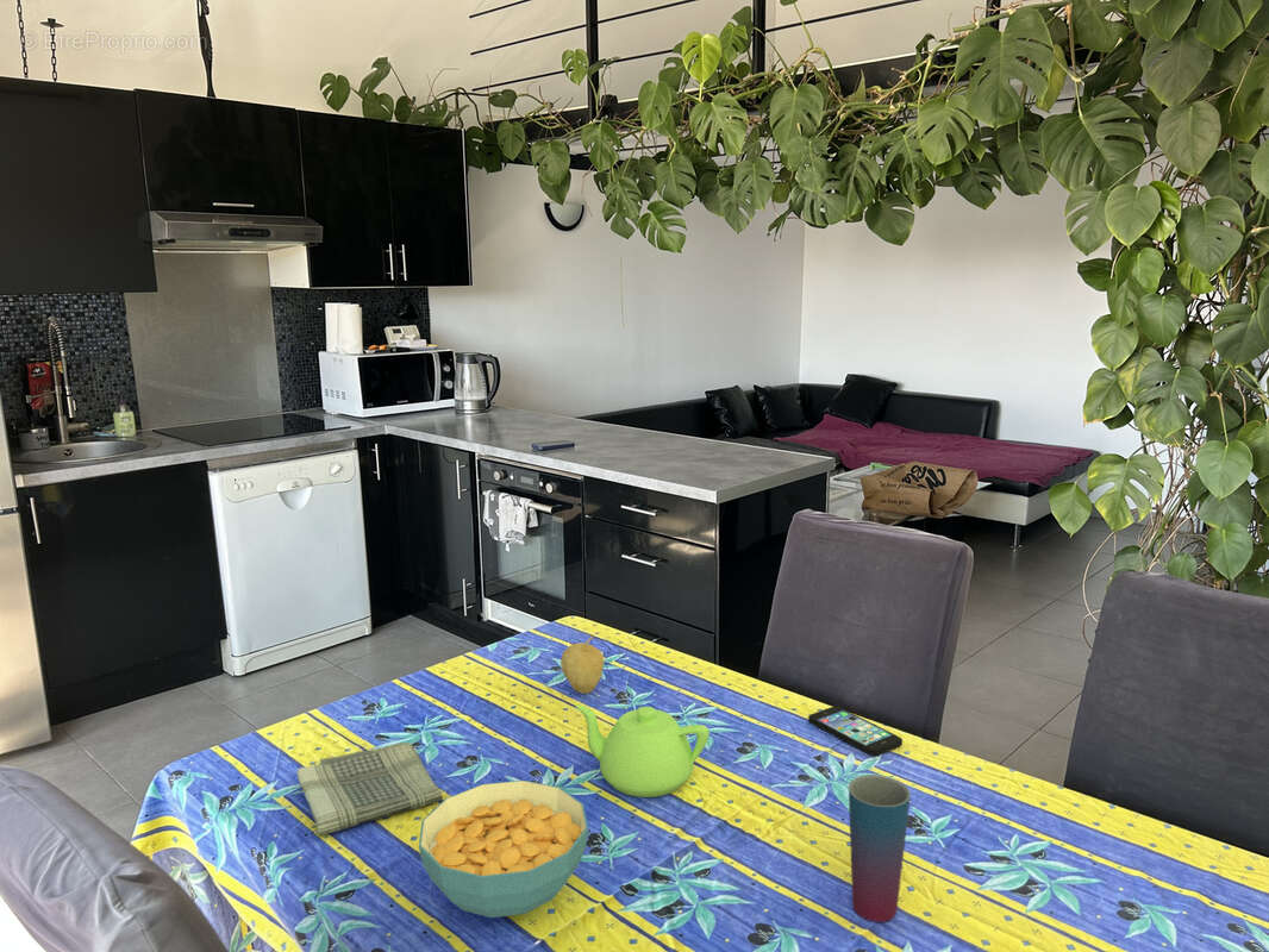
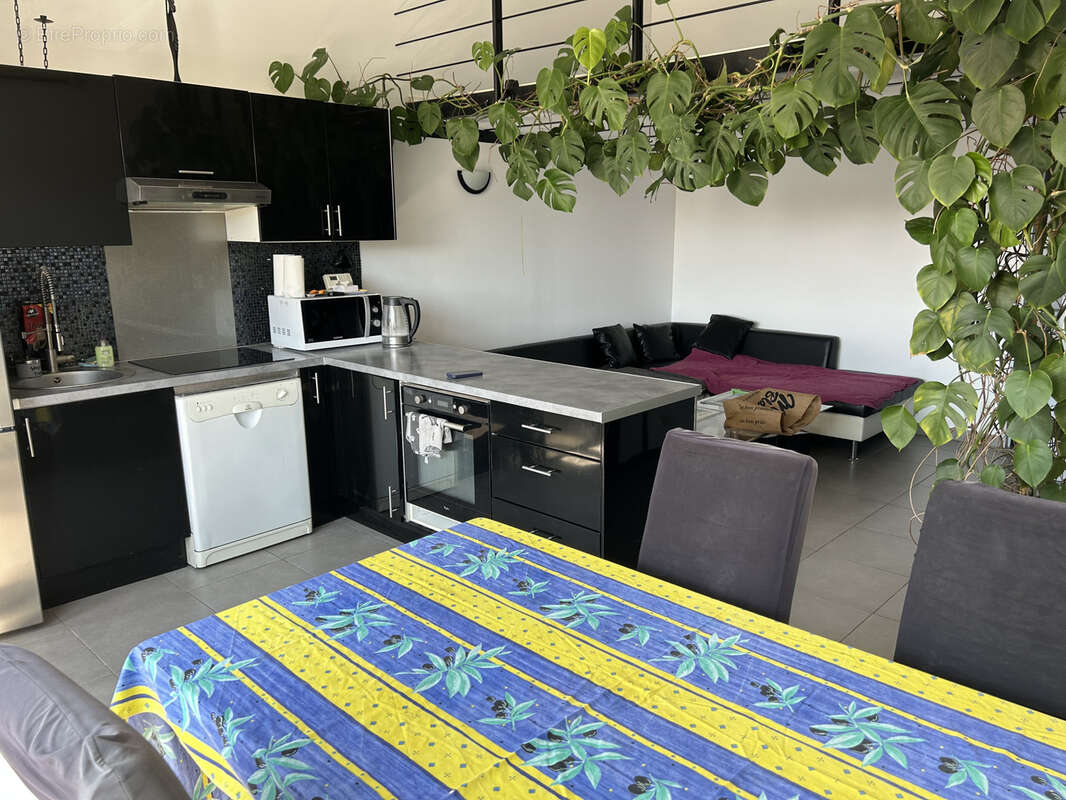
- dish towel (367, 781)
- cup (876, 850)
- smartphone (854, 729)
- fruit (581, 663)
- teapot (642, 743)
- cereal bowl (506, 860)
